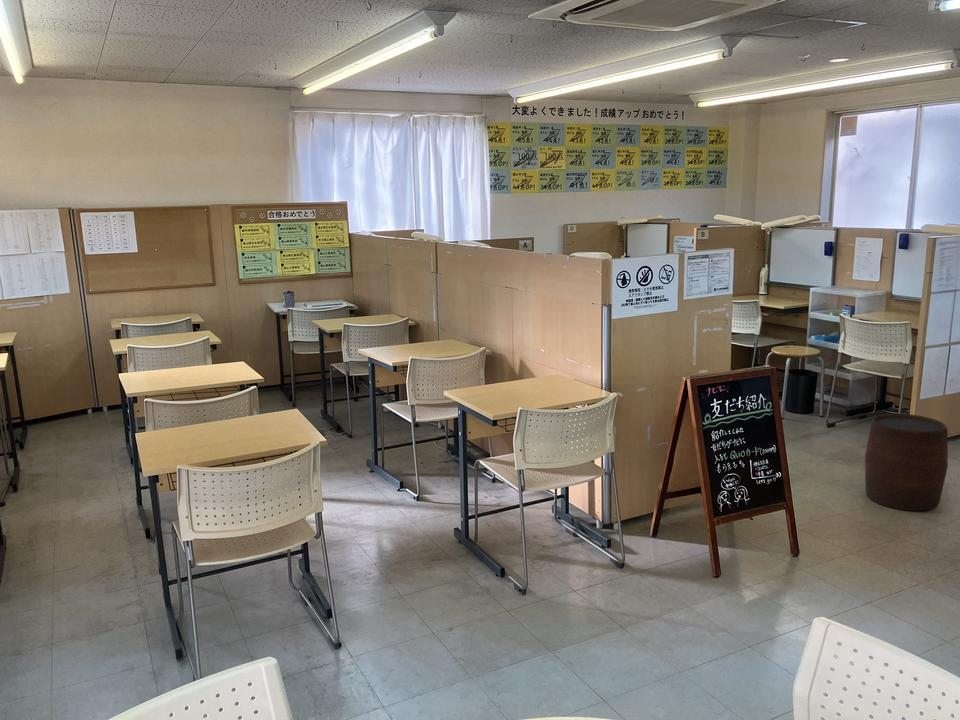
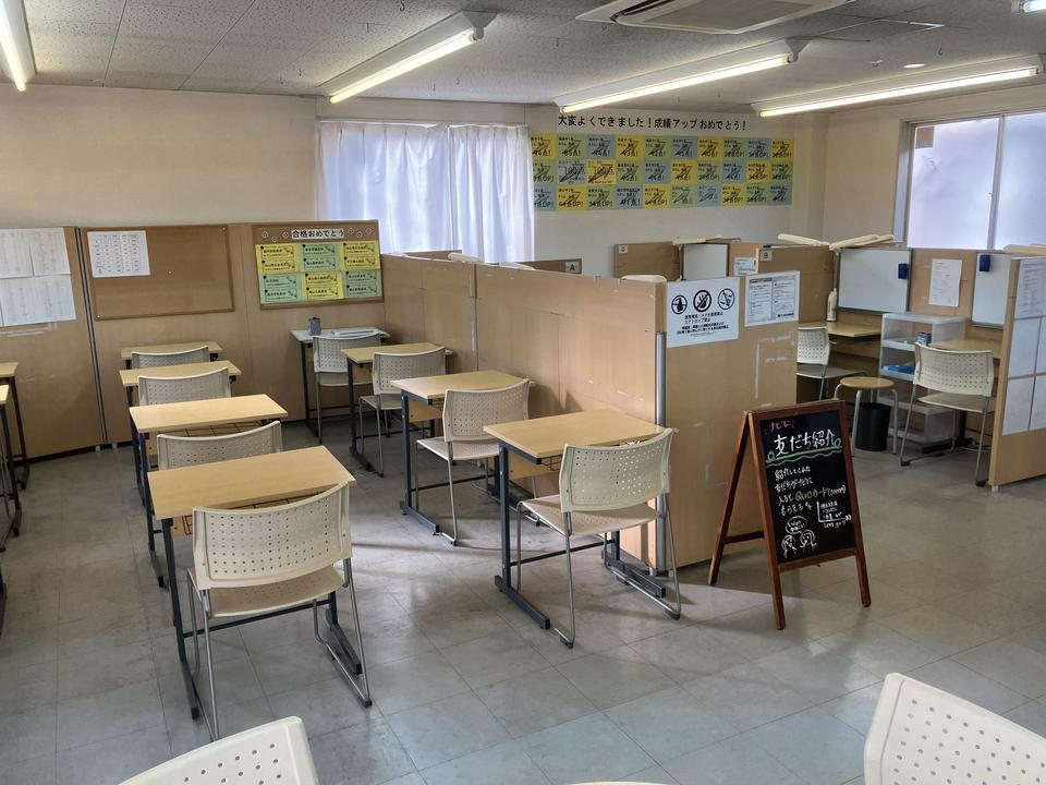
- stool (905, 461)
